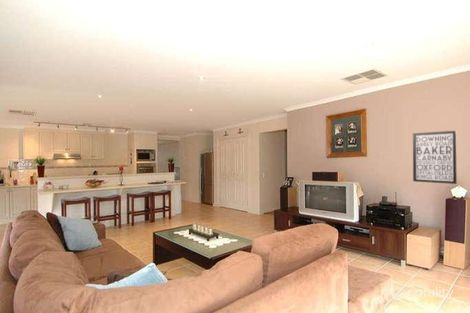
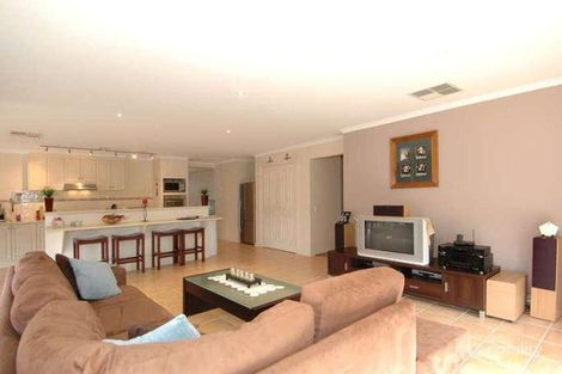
- wall art (433, 157)
